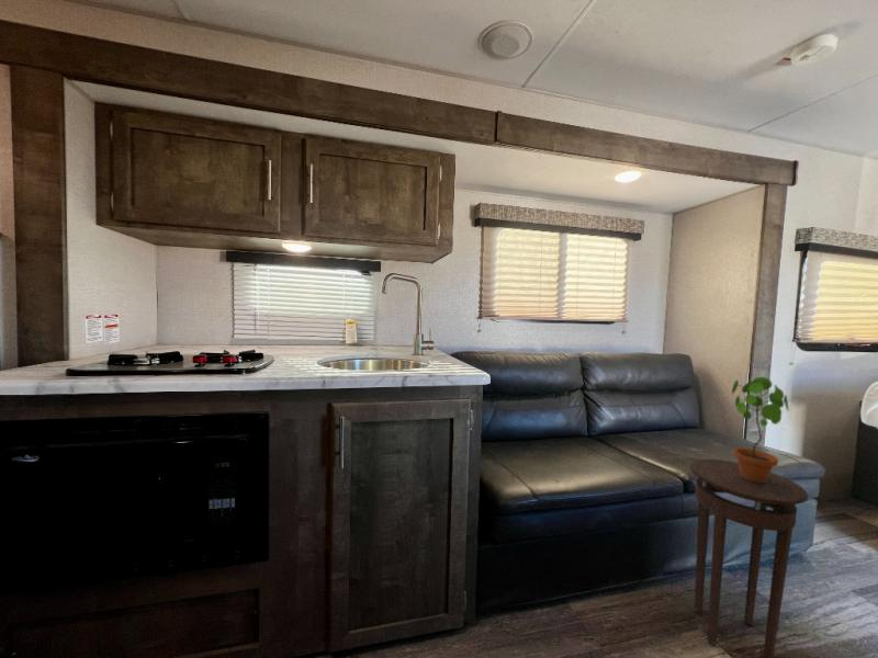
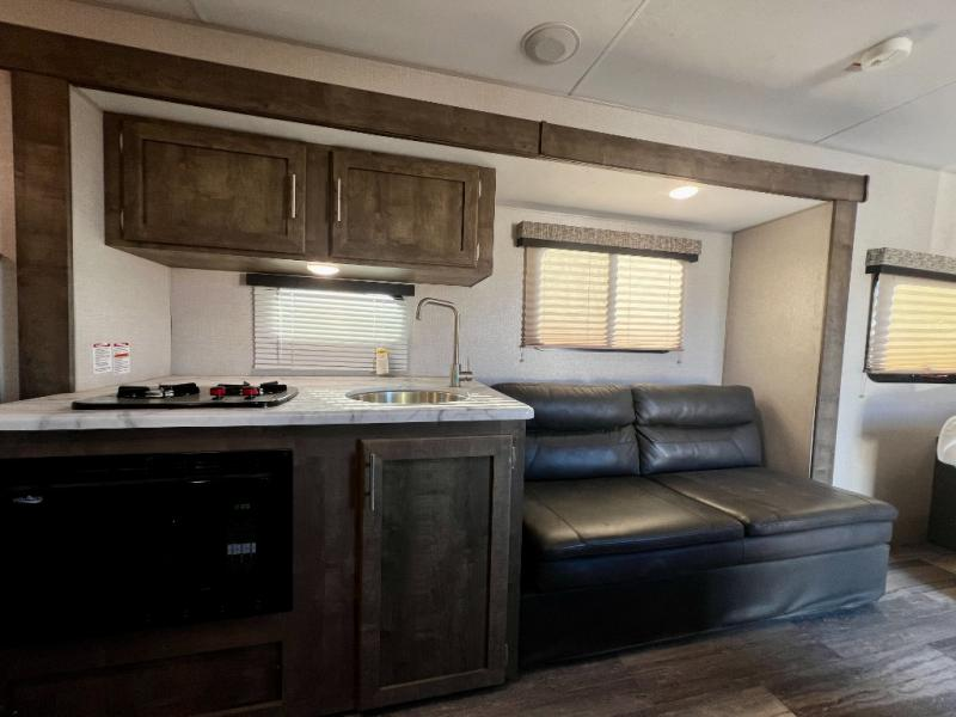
- stool (750, 556)
- potted plant (758, 429)
